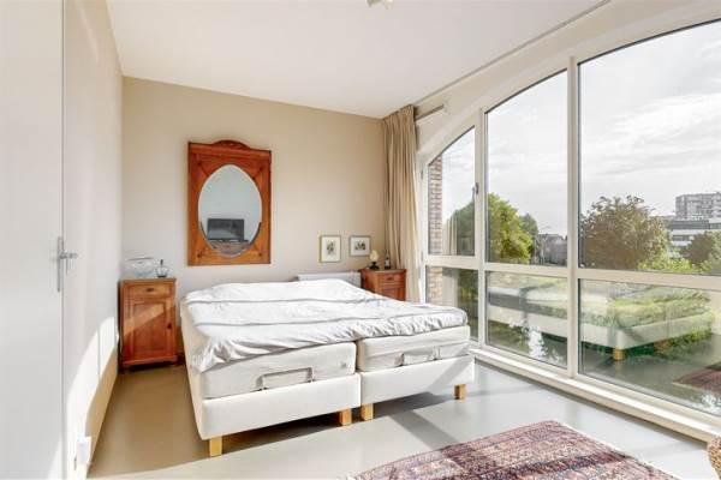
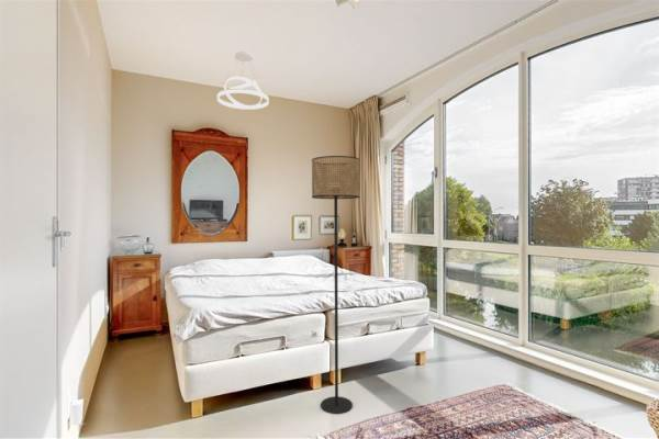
+ floor lamp (336, 282)
+ pendant light (243, 79)
